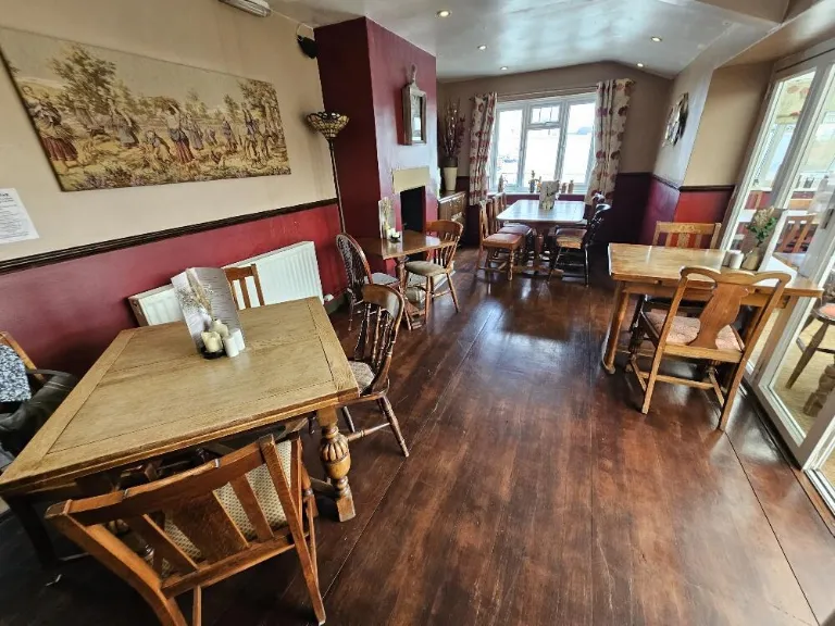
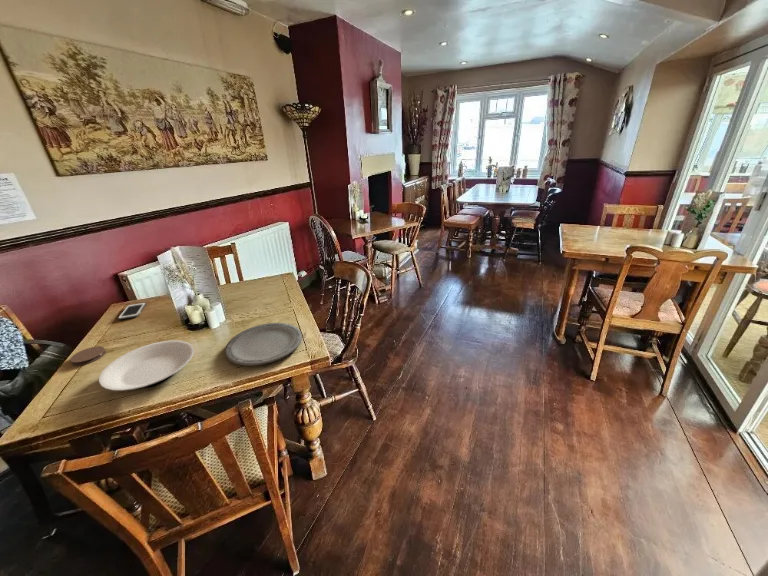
+ coaster (88, 355)
+ cell phone (132, 310)
+ plate (151, 367)
+ plate (264, 343)
